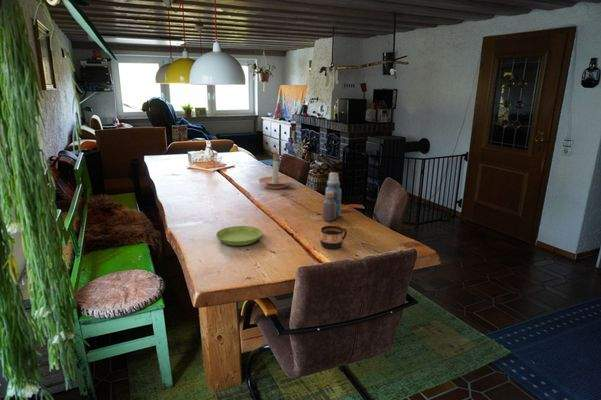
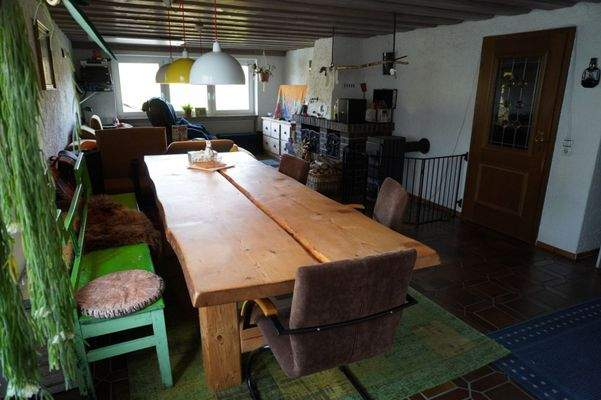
- bottle (332, 195)
- saucer (239, 236)
- candle holder (275, 168)
- cup (332, 237)
